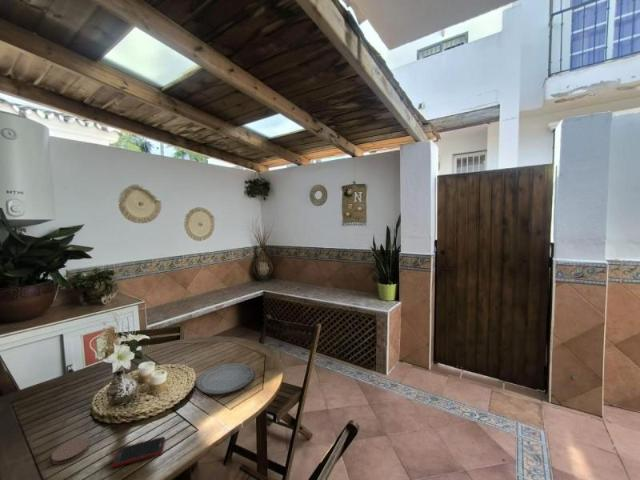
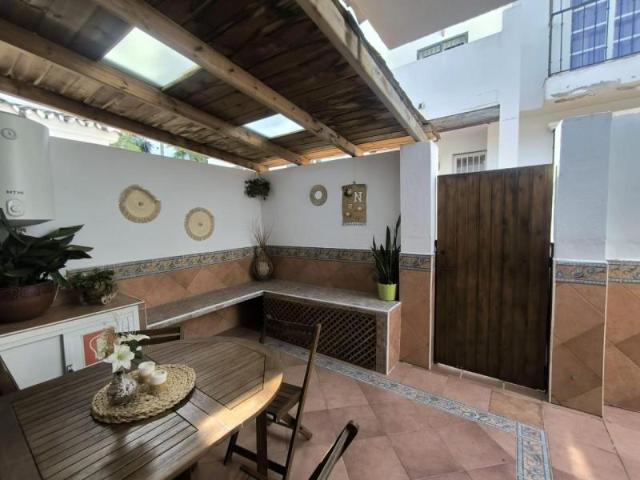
- plate (226, 378)
- coaster (71, 450)
- cell phone (140, 451)
